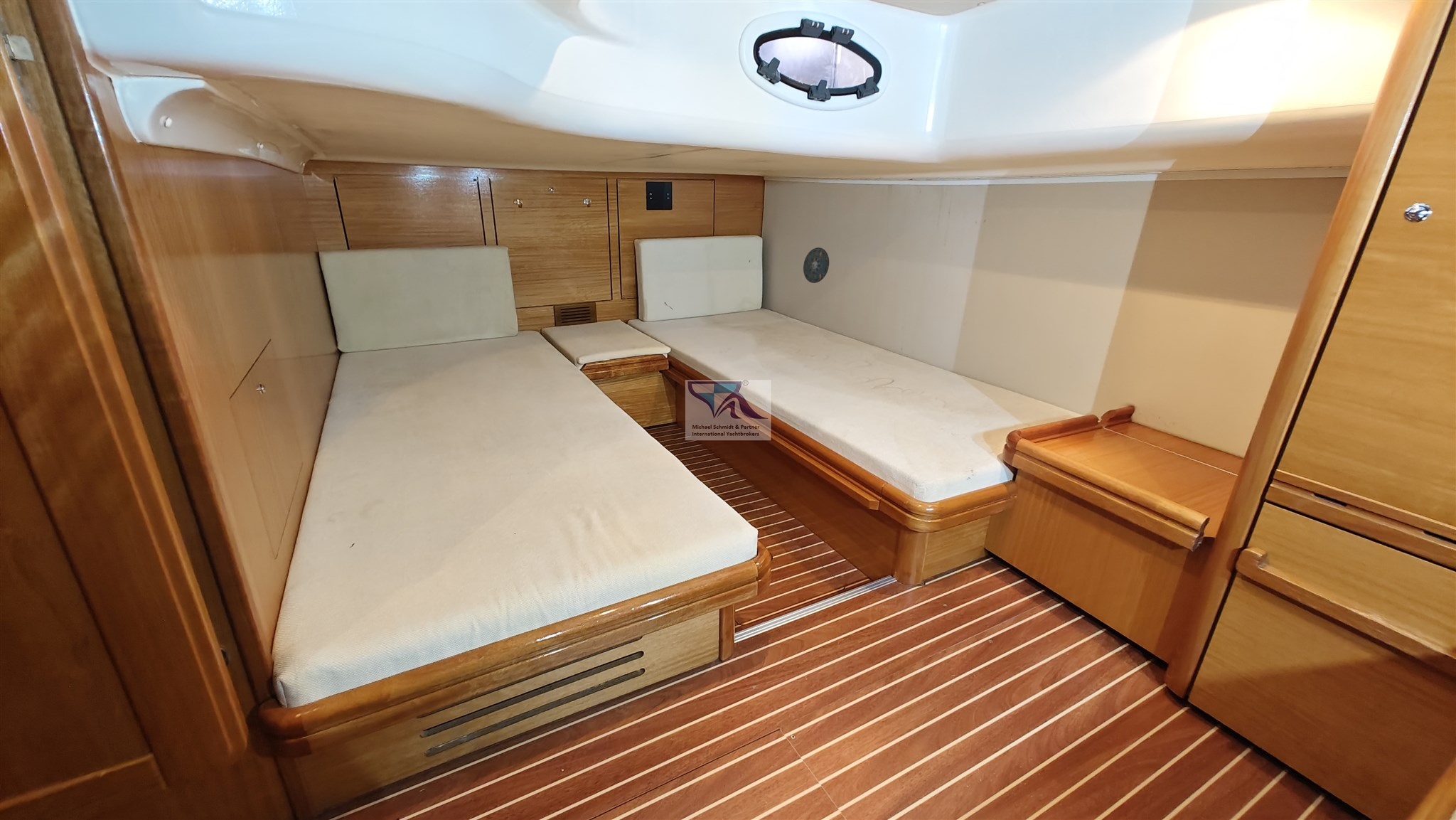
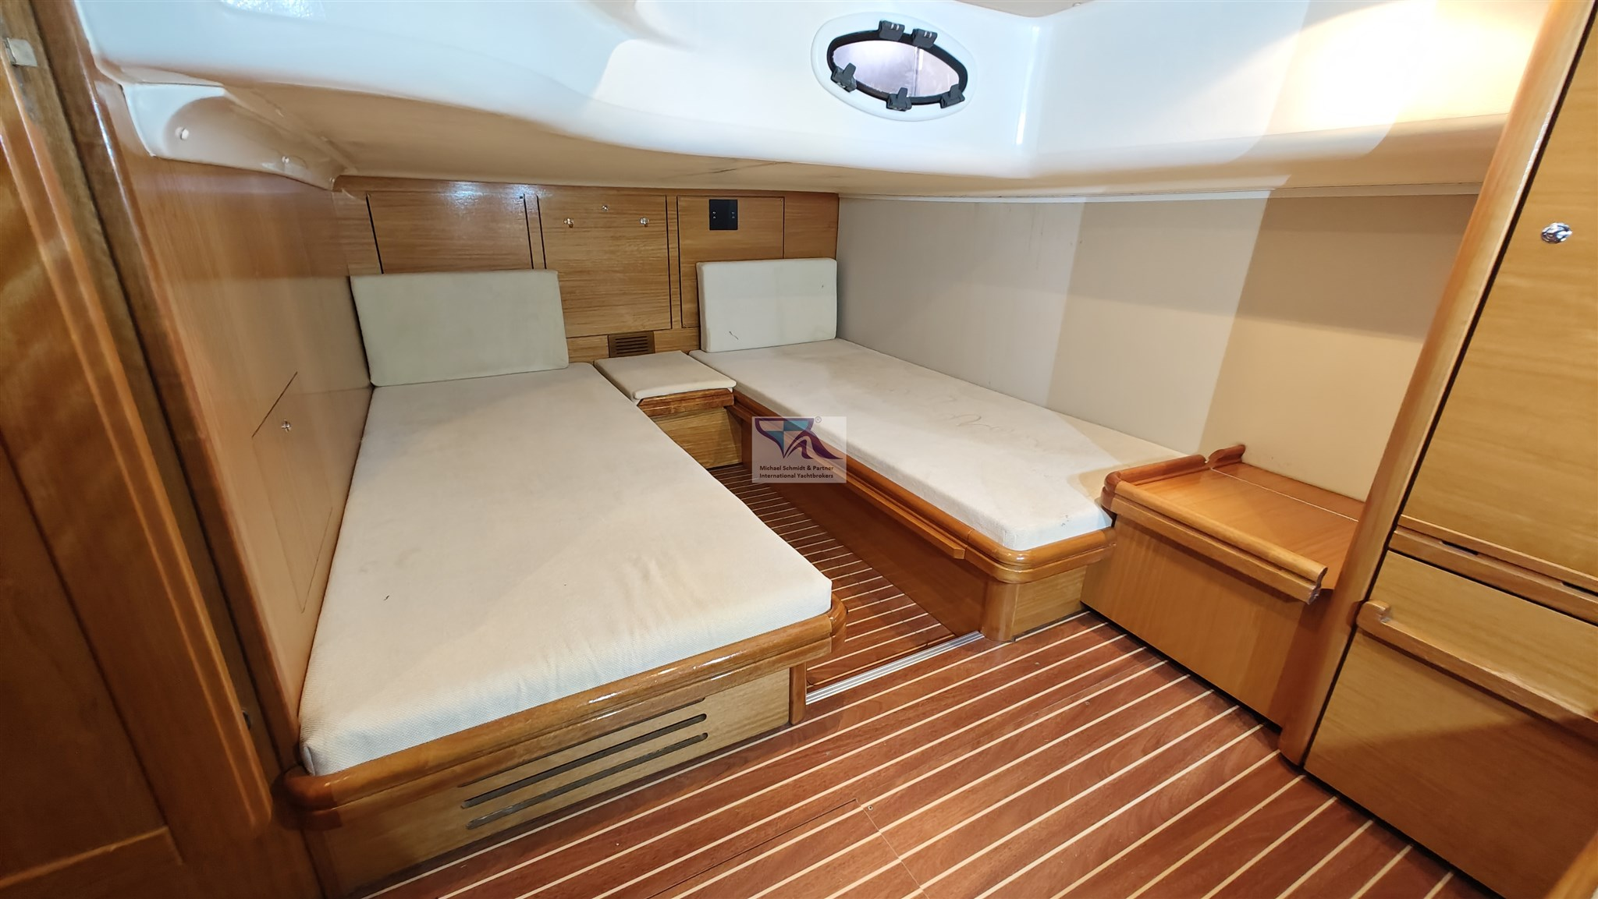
- compass (815, 265)
